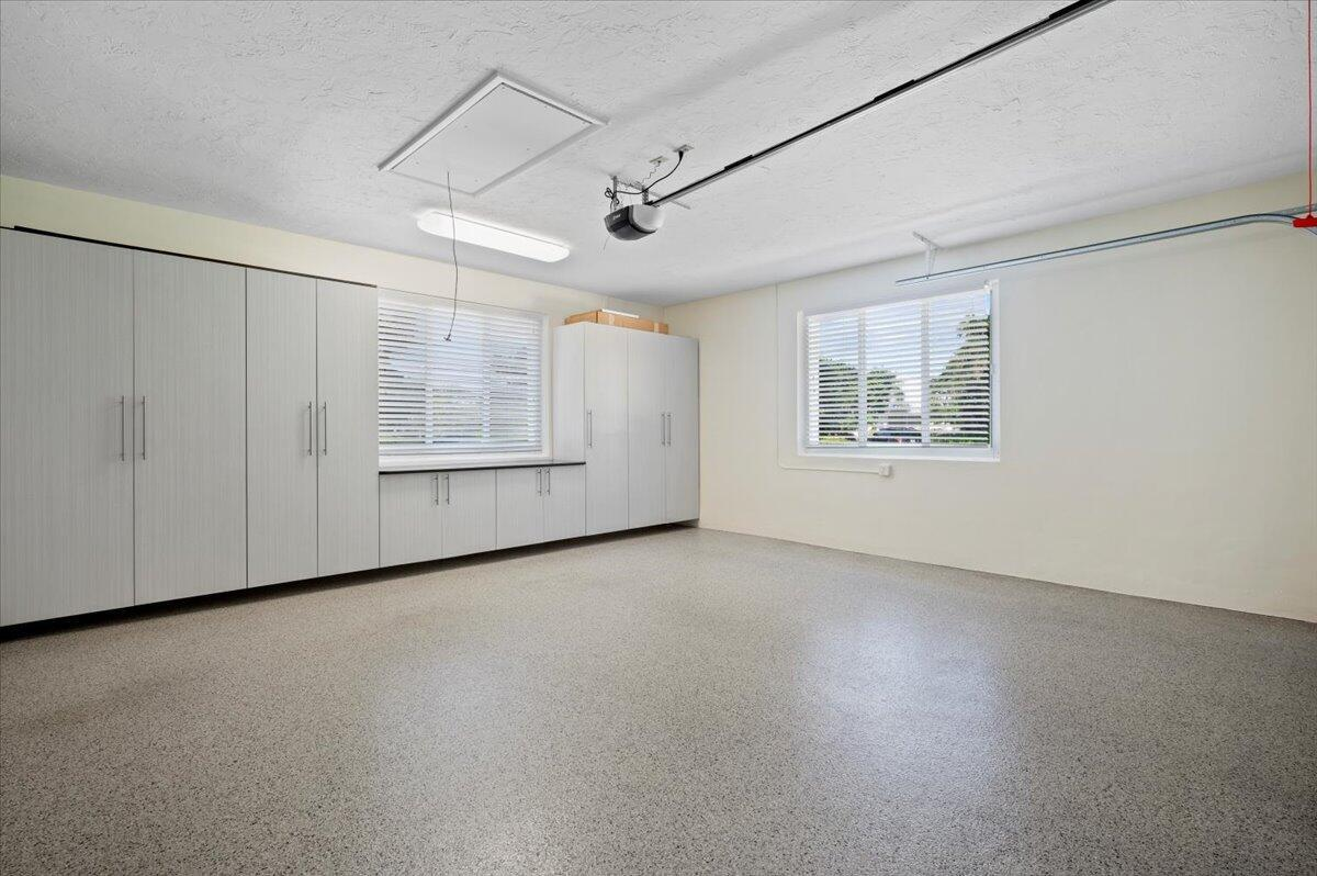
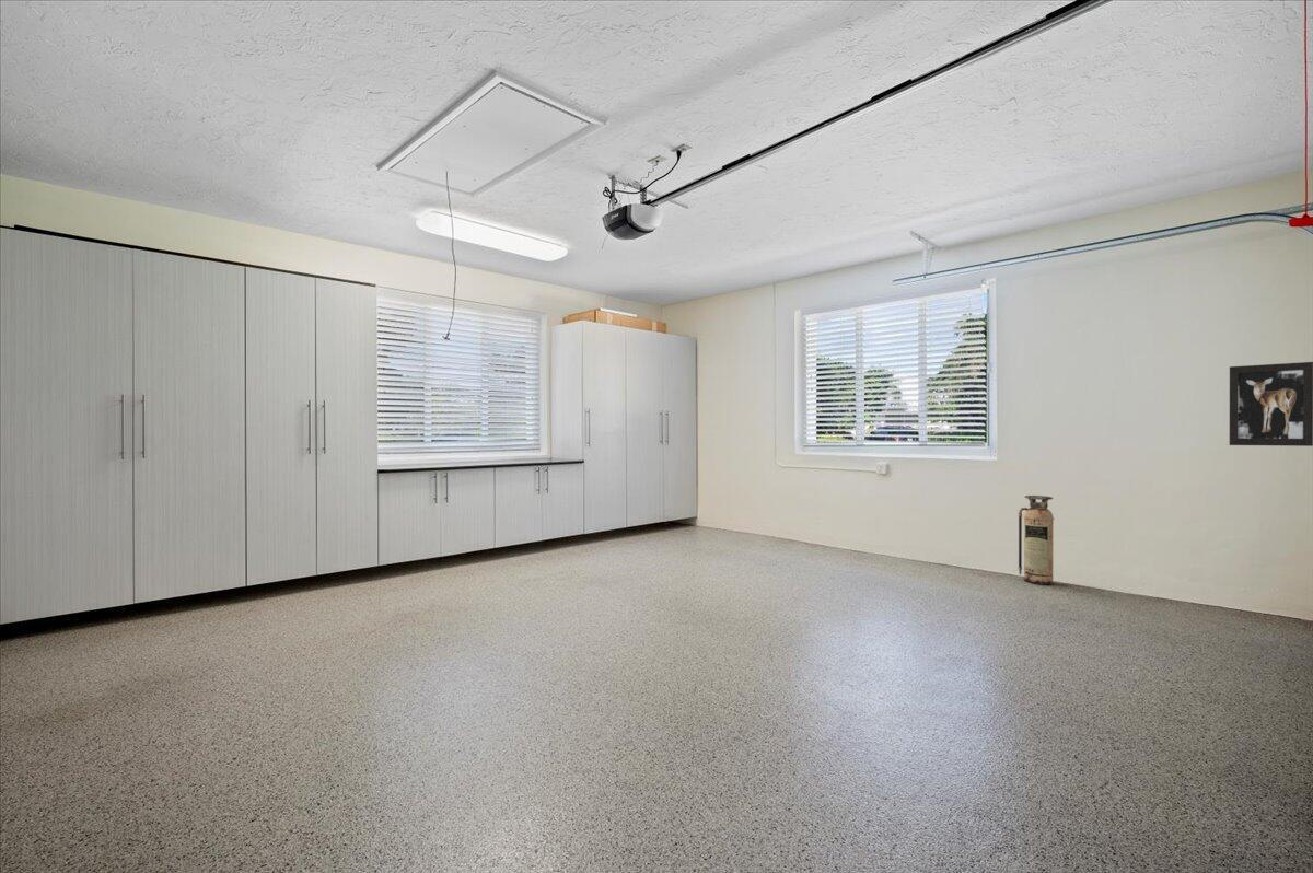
+ fire extinguisher (1035, 538)
+ wall art (1269, 405)
